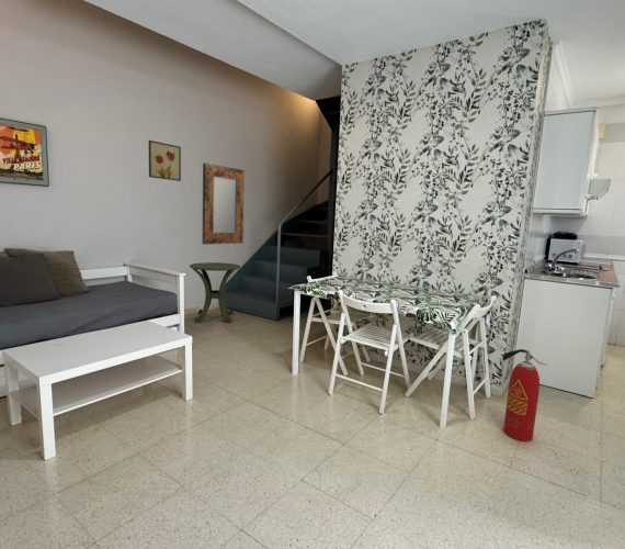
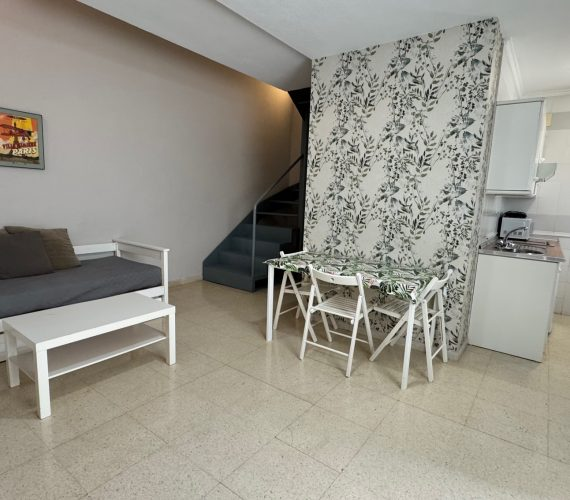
- side table (215, 291)
- home mirror (224, 205)
- fire extinguisher (521, 392)
- wall art (164, 161)
